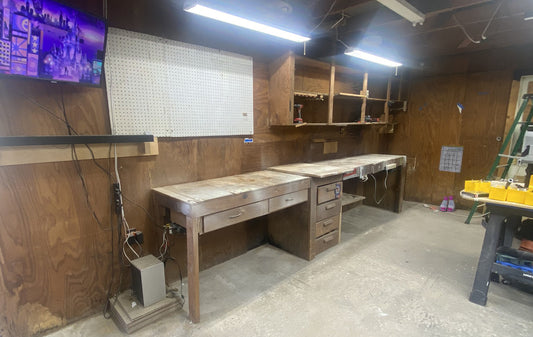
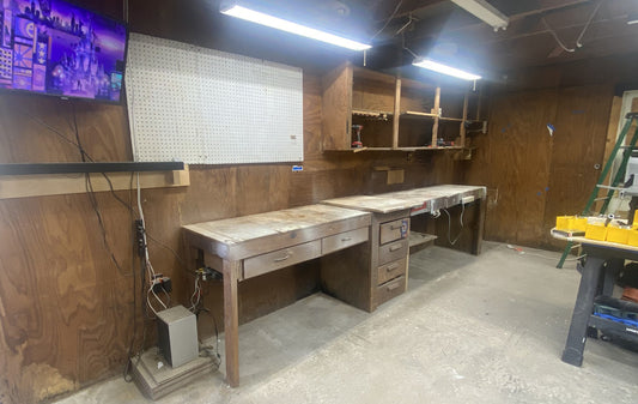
- boots (446, 203)
- calendar (451, 155)
